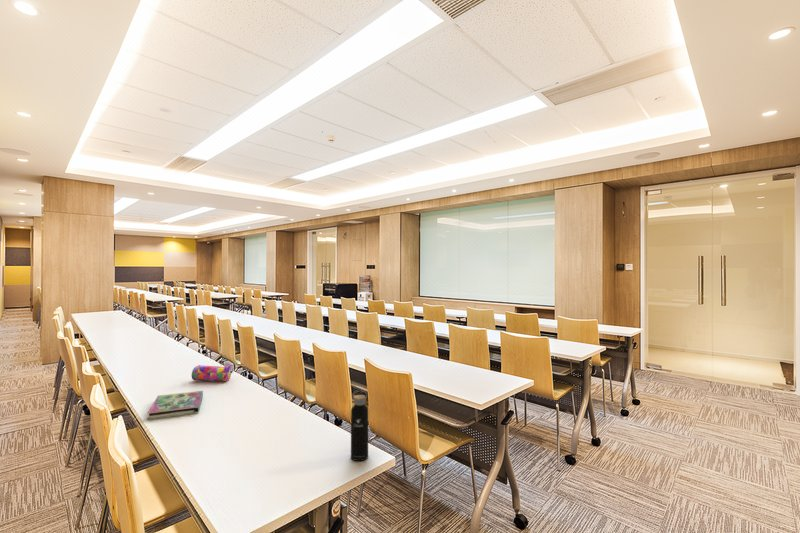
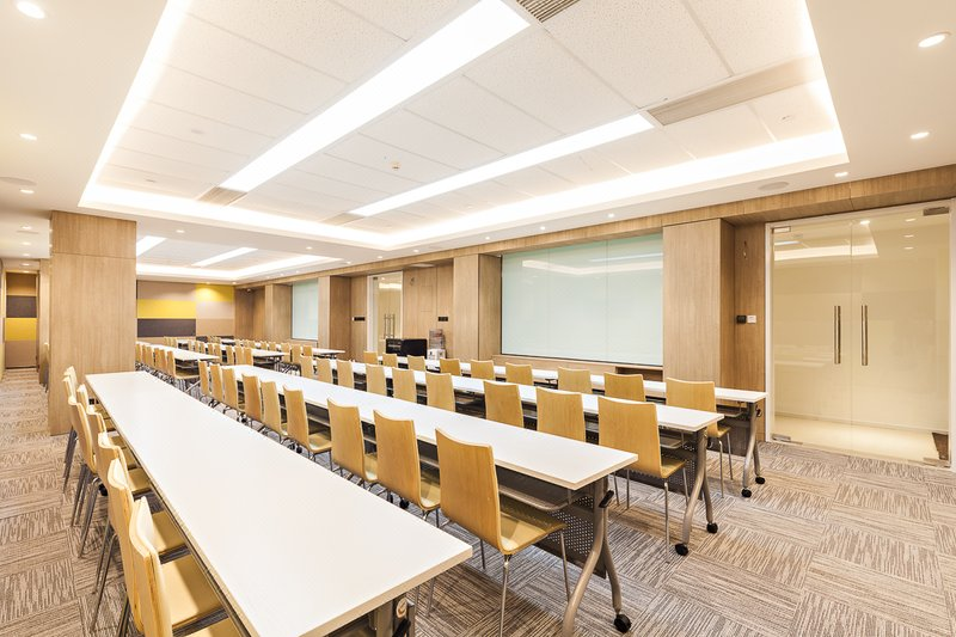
- pencil case (212, 372)
- water bottle (359, 423)
- book (177, 403)
